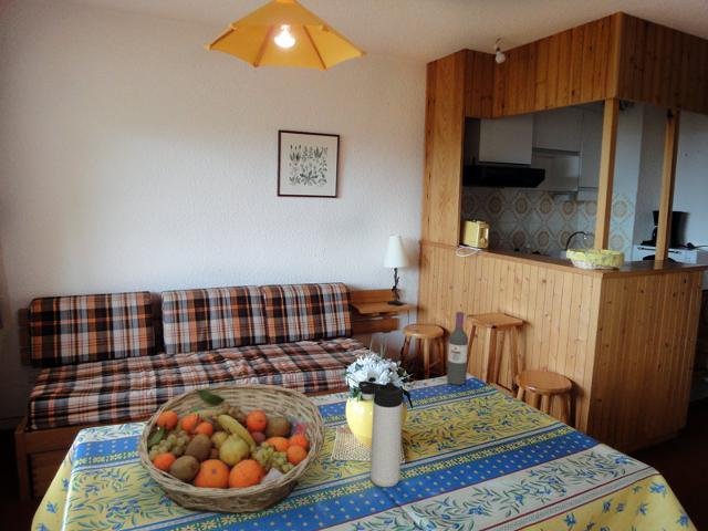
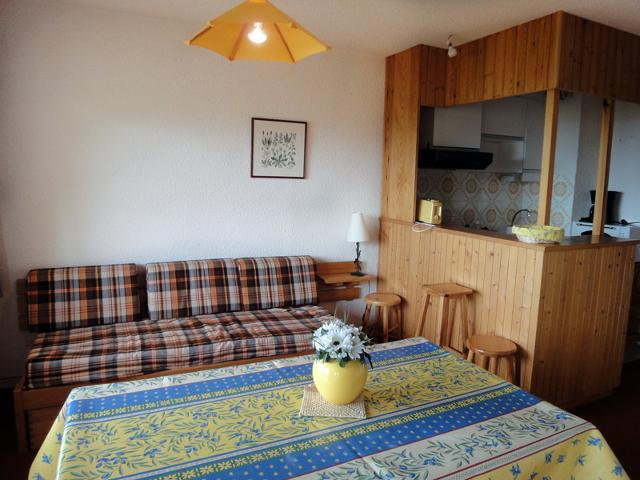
- thermos bottle (378, 431)
- wine bottle (458, 347)
- fruit basket (233, 444)
